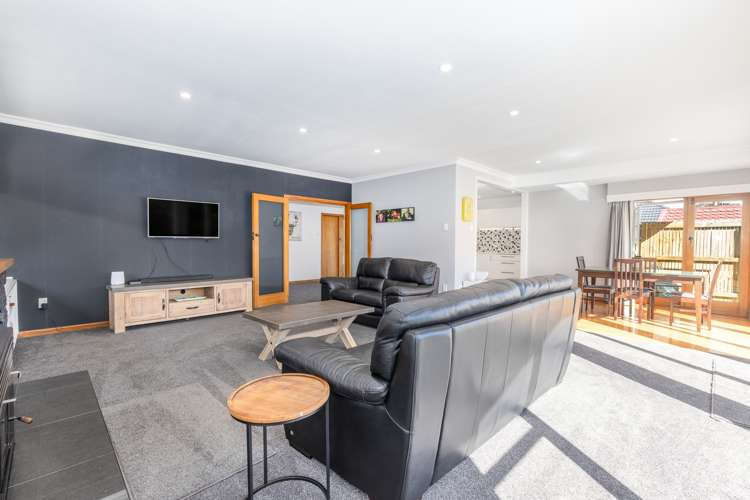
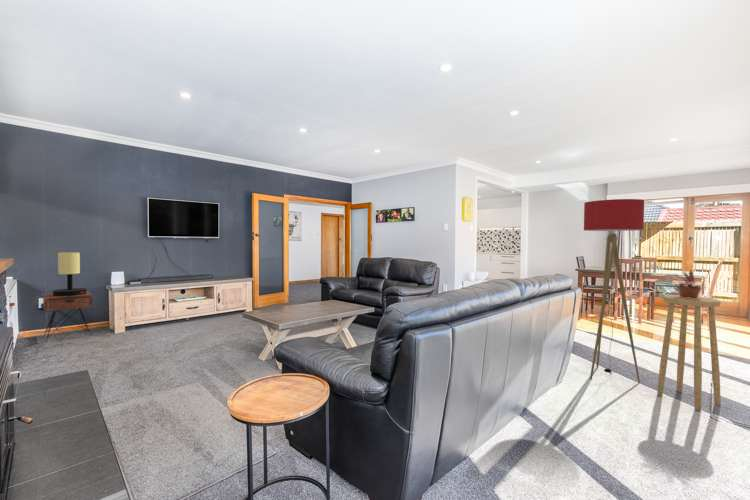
+ potted plant (688, 283)
+ floor lamp (611, 290)
+ table lamp (69, 273)
+ nightstand (67, 315)
+ stool (684, 349)
